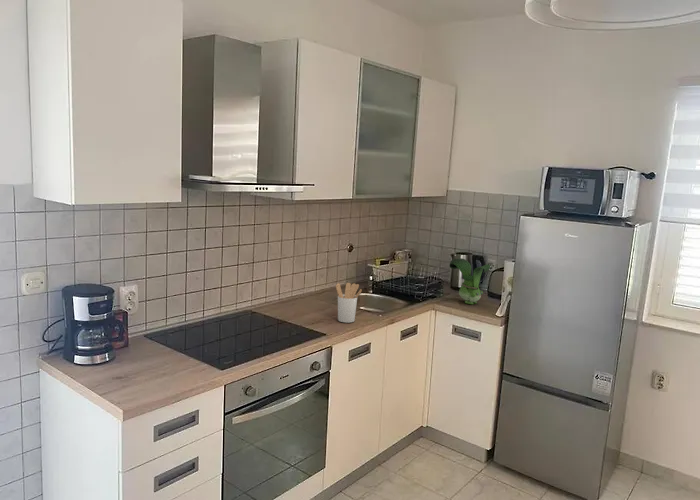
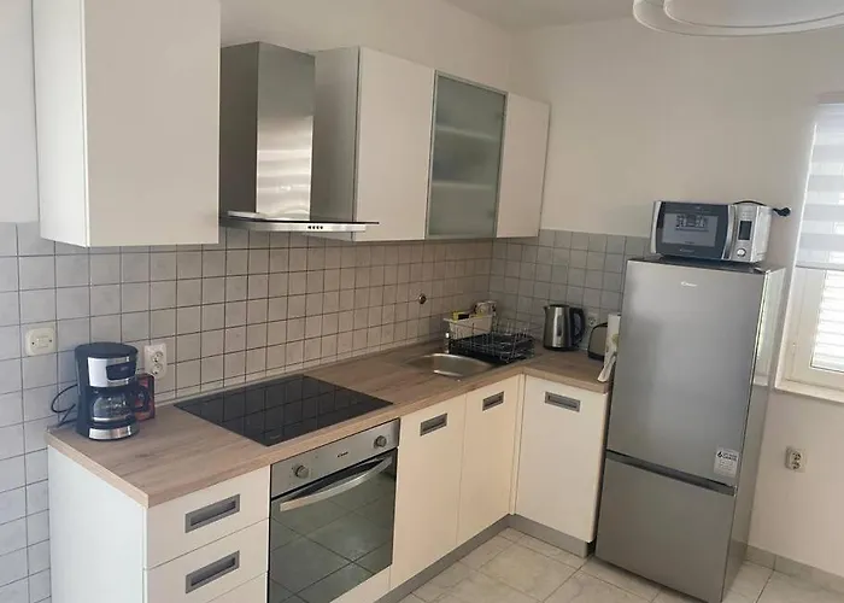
- utensil holder (348, 301)
- toy figurine (468, 281)
